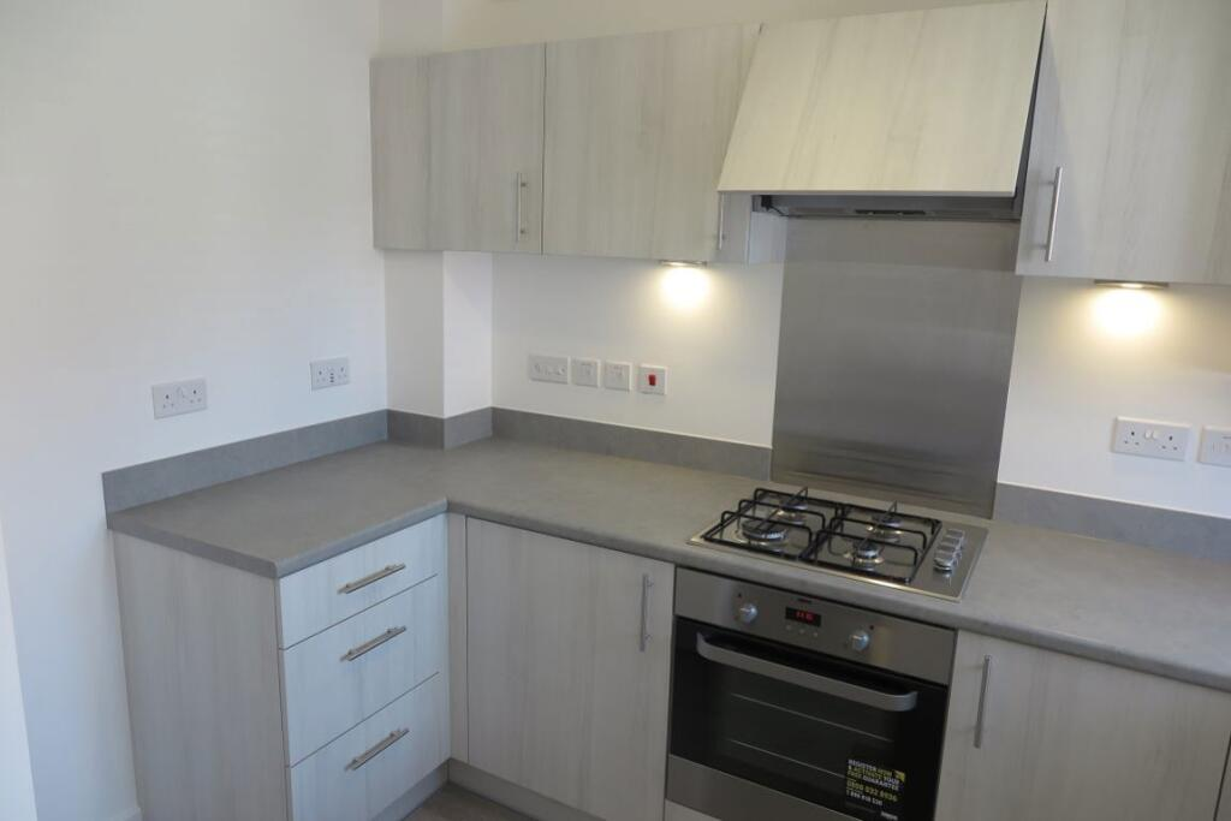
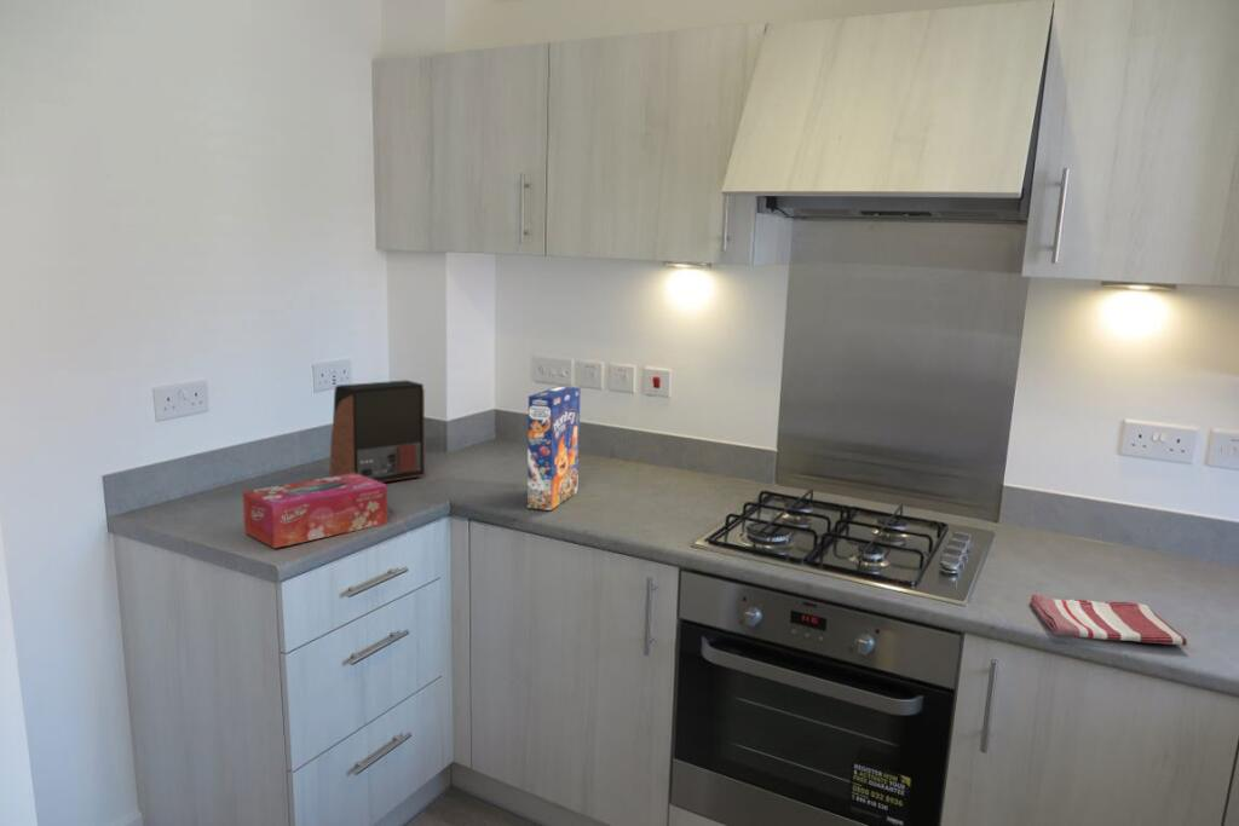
+ speaker (376, 431)
+ tissue box (317, 508)
+ dish towel (1103, 618)
+ cereal box (554, 445)
